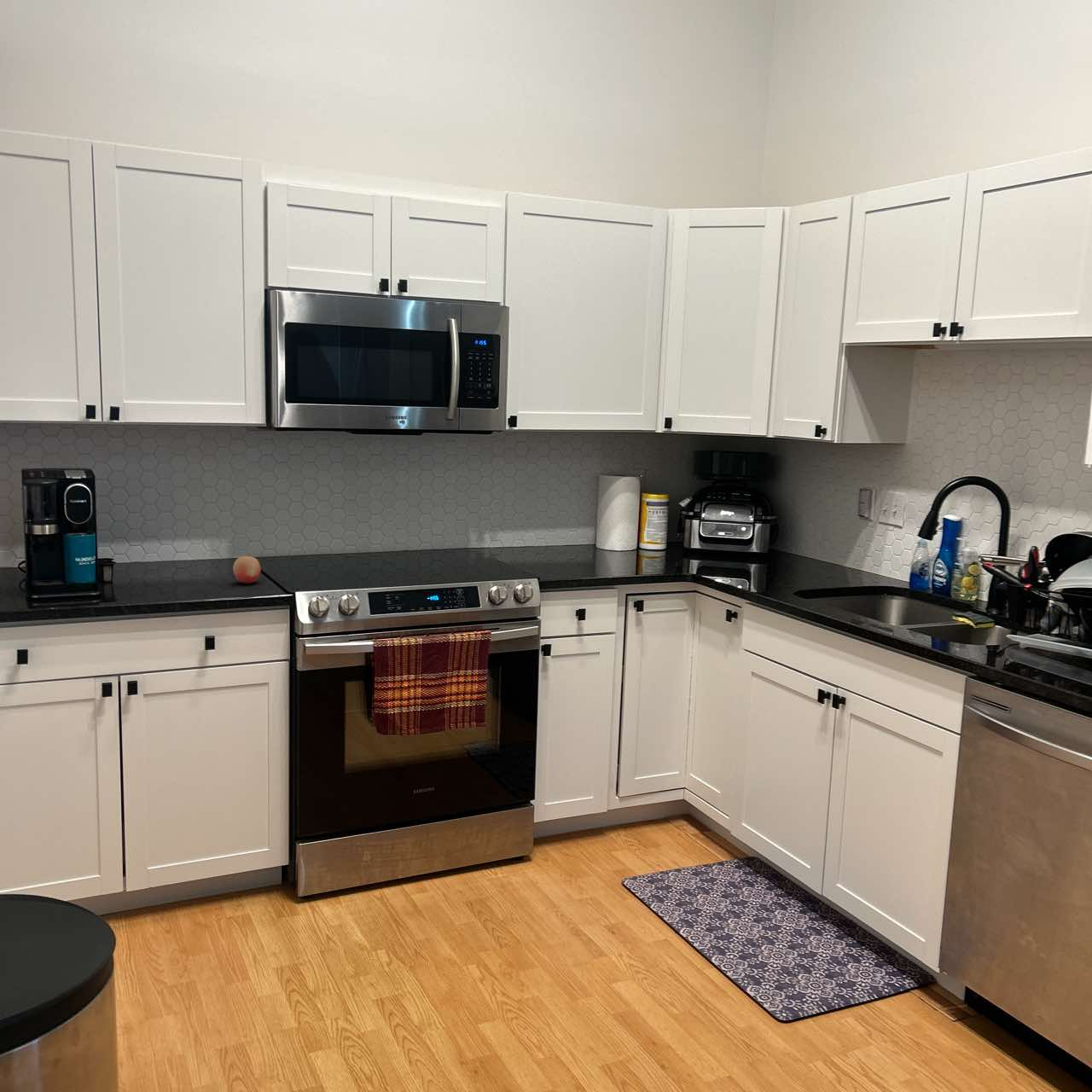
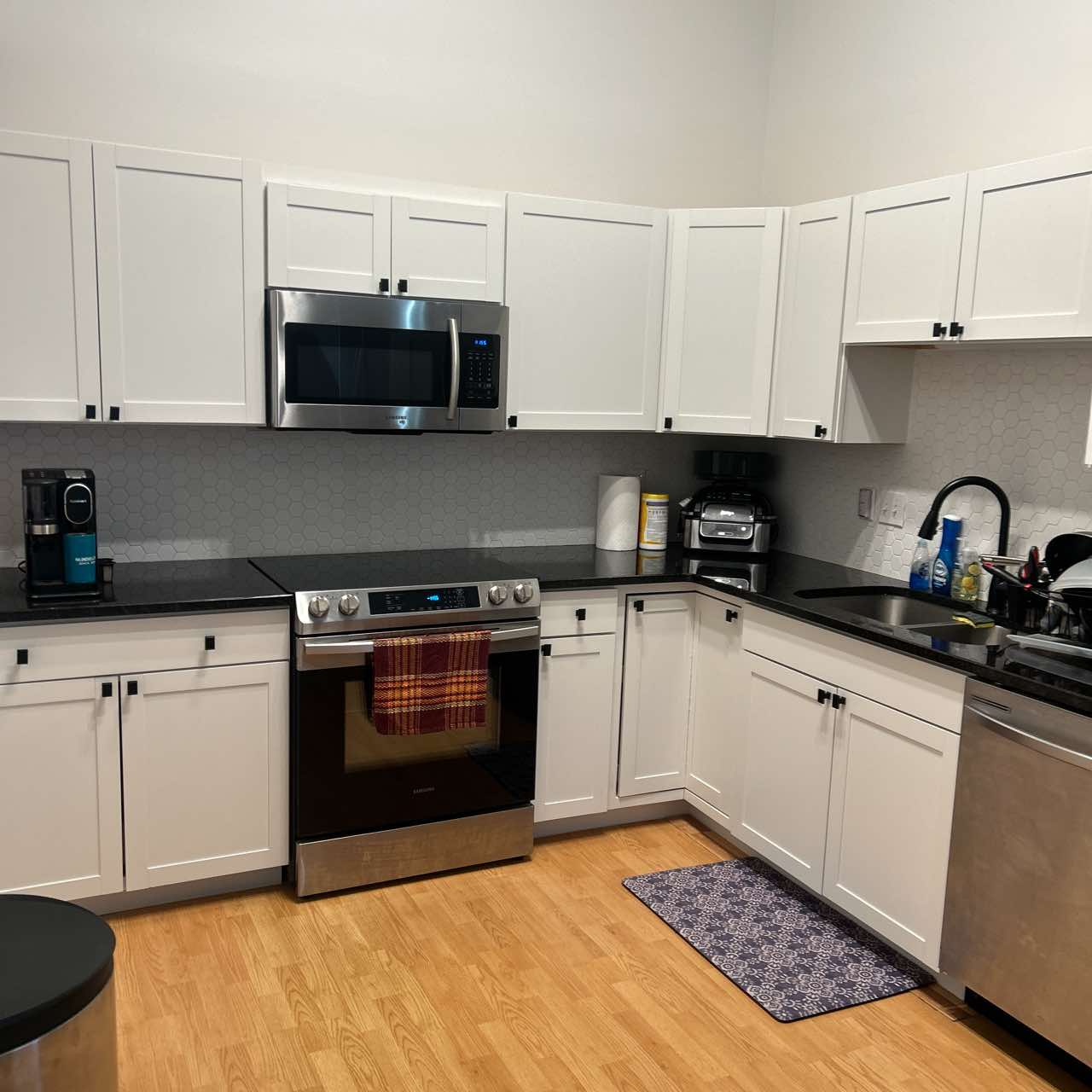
- fruit (247, 569)
